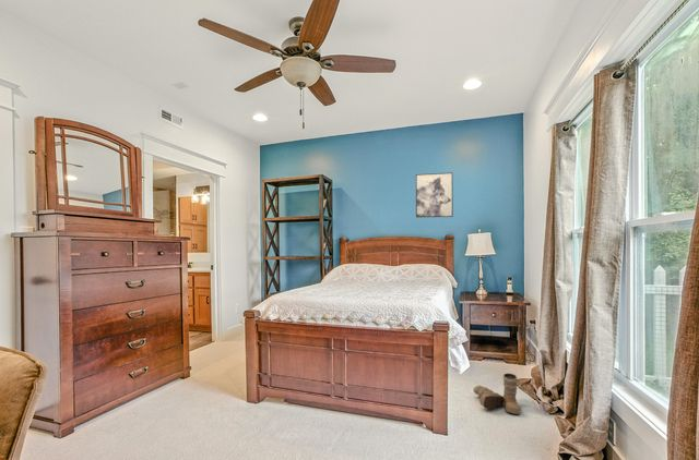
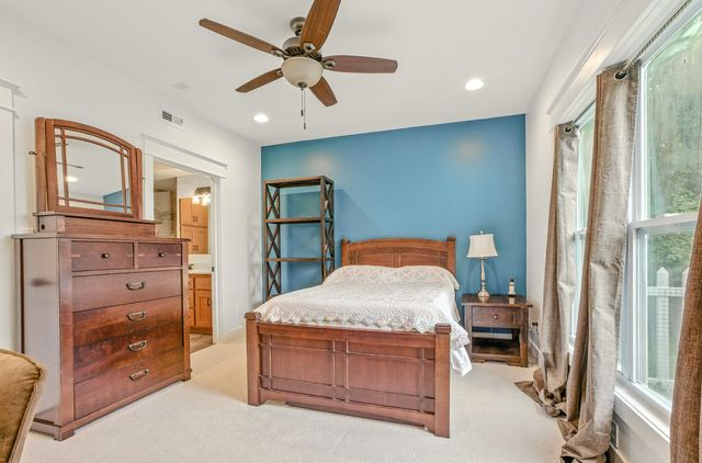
- boots (496, 392)
- wall art (434, 195)
